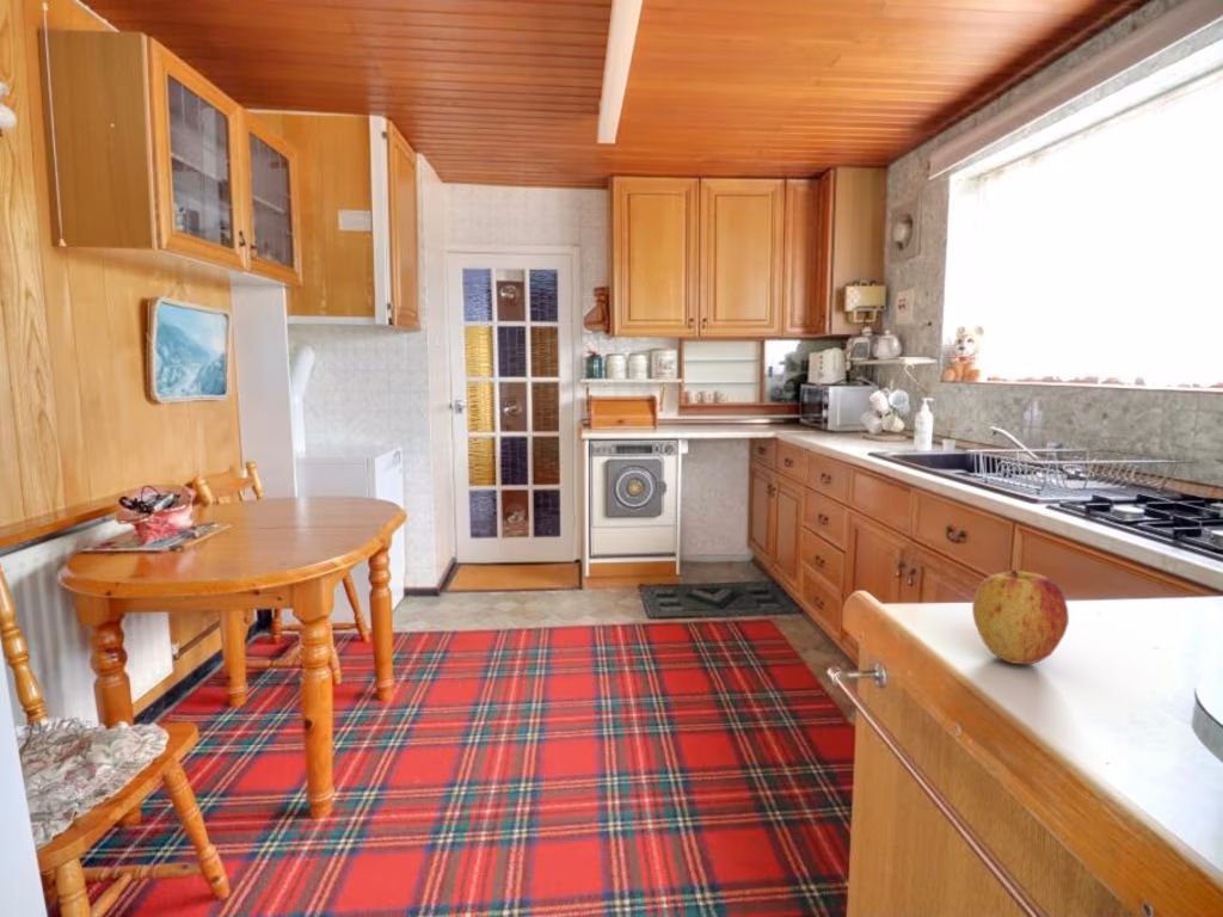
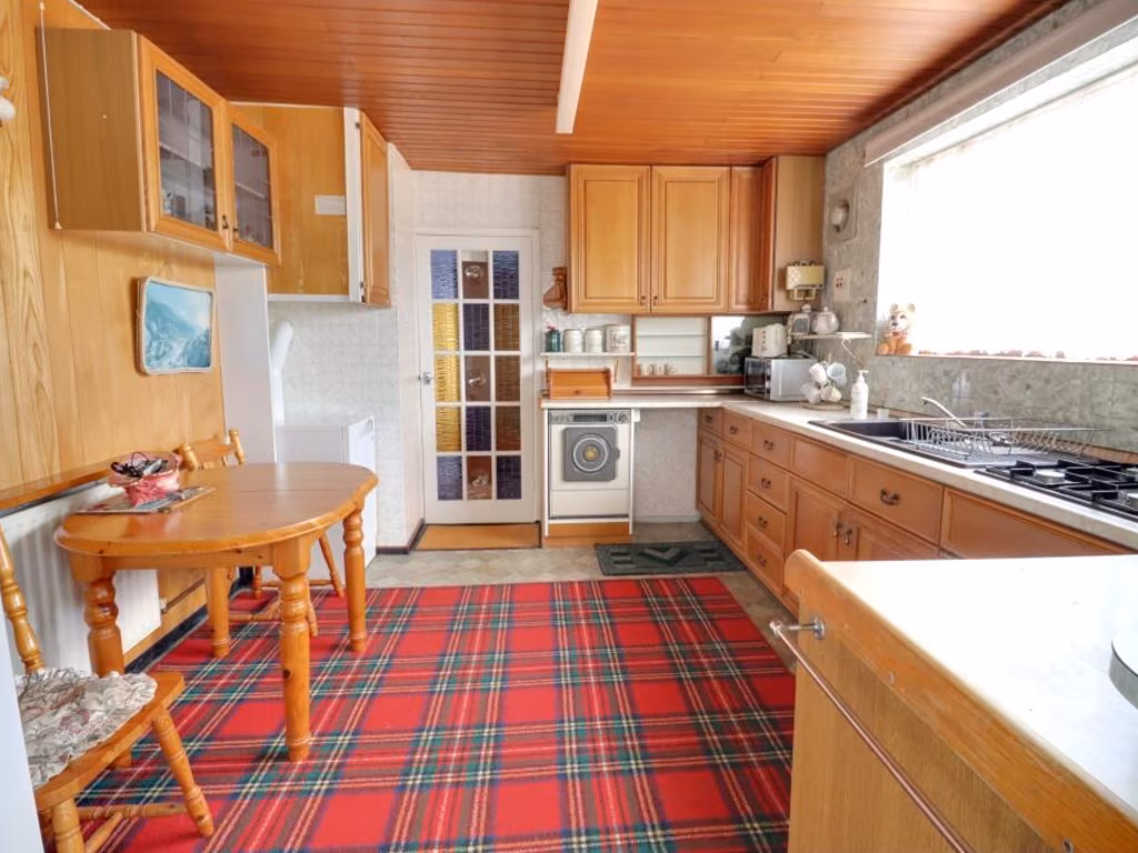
- apple (1018, 615)
